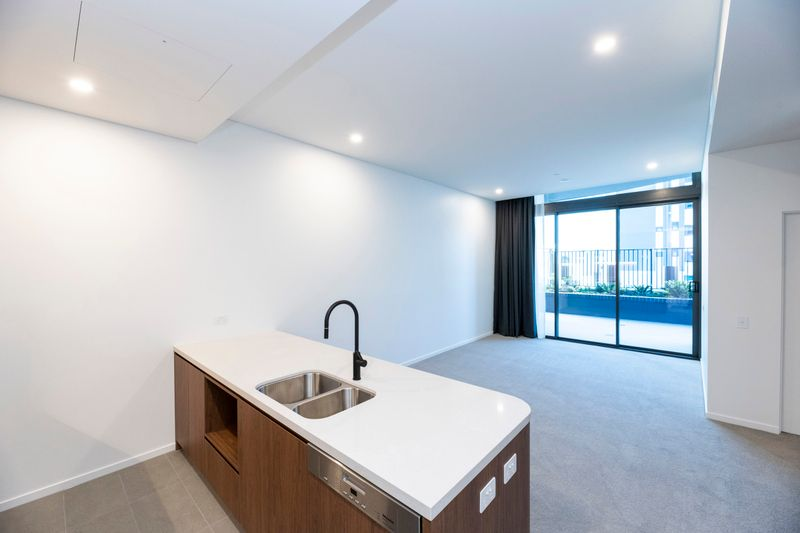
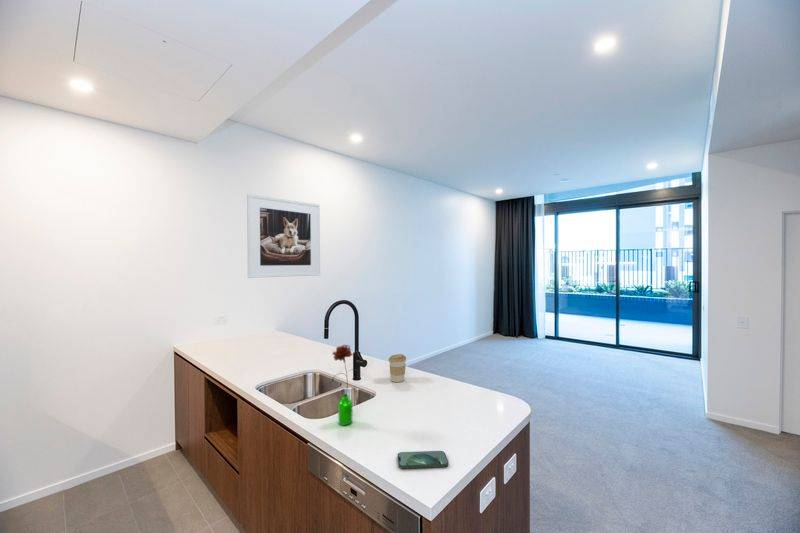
+ smartphone (422, 459)
+ flower (347, 383)
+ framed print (286, 238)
+ coffee cup (397, 367)
